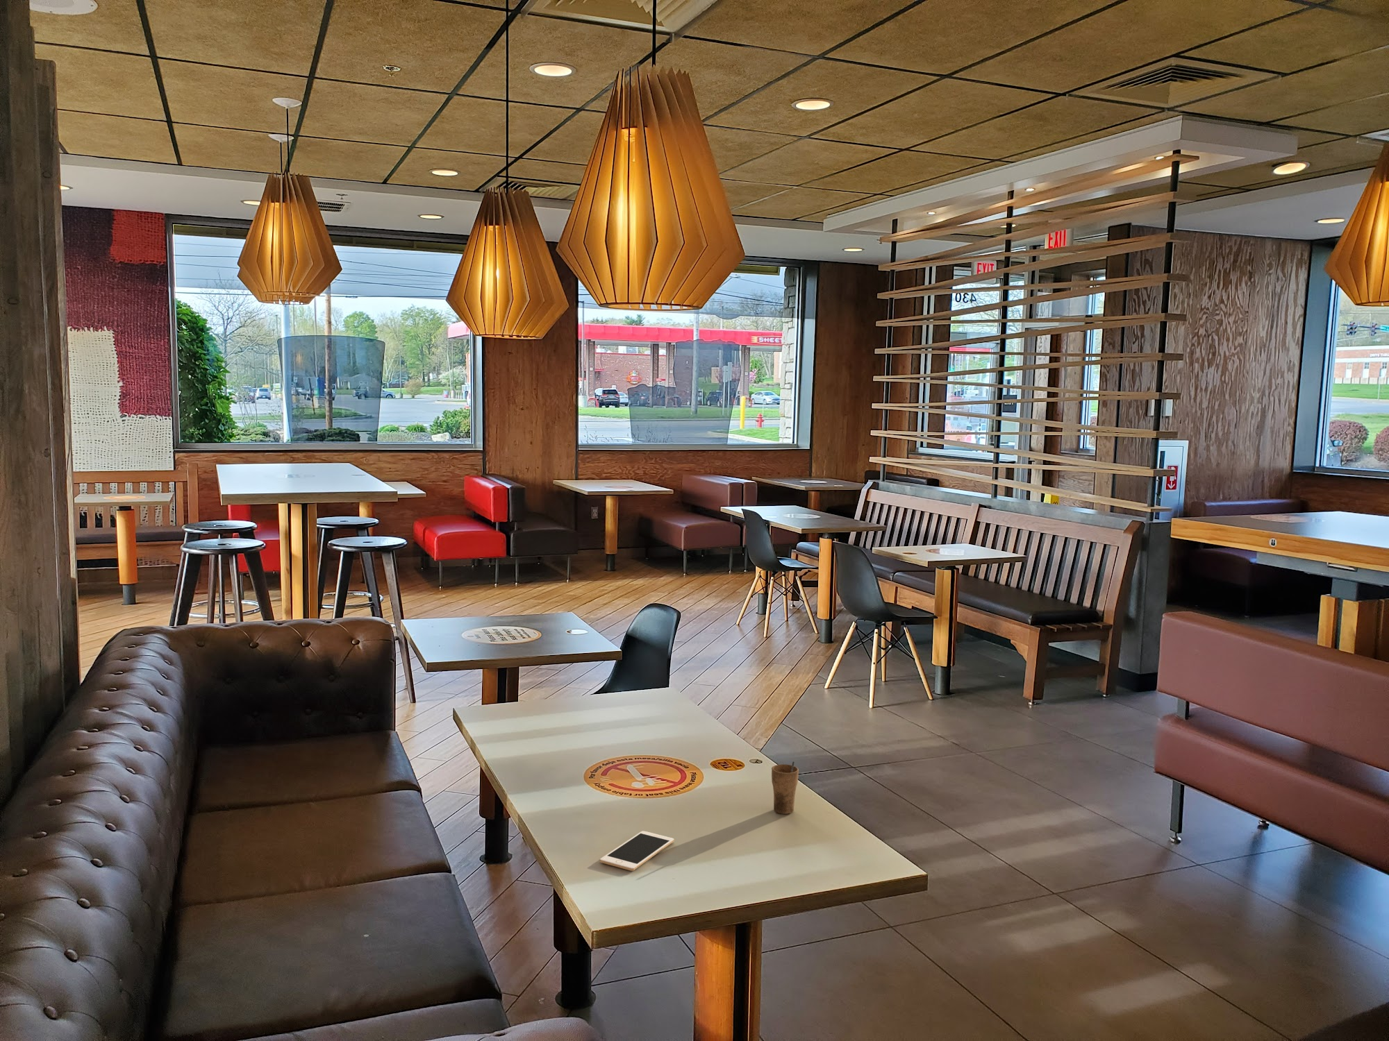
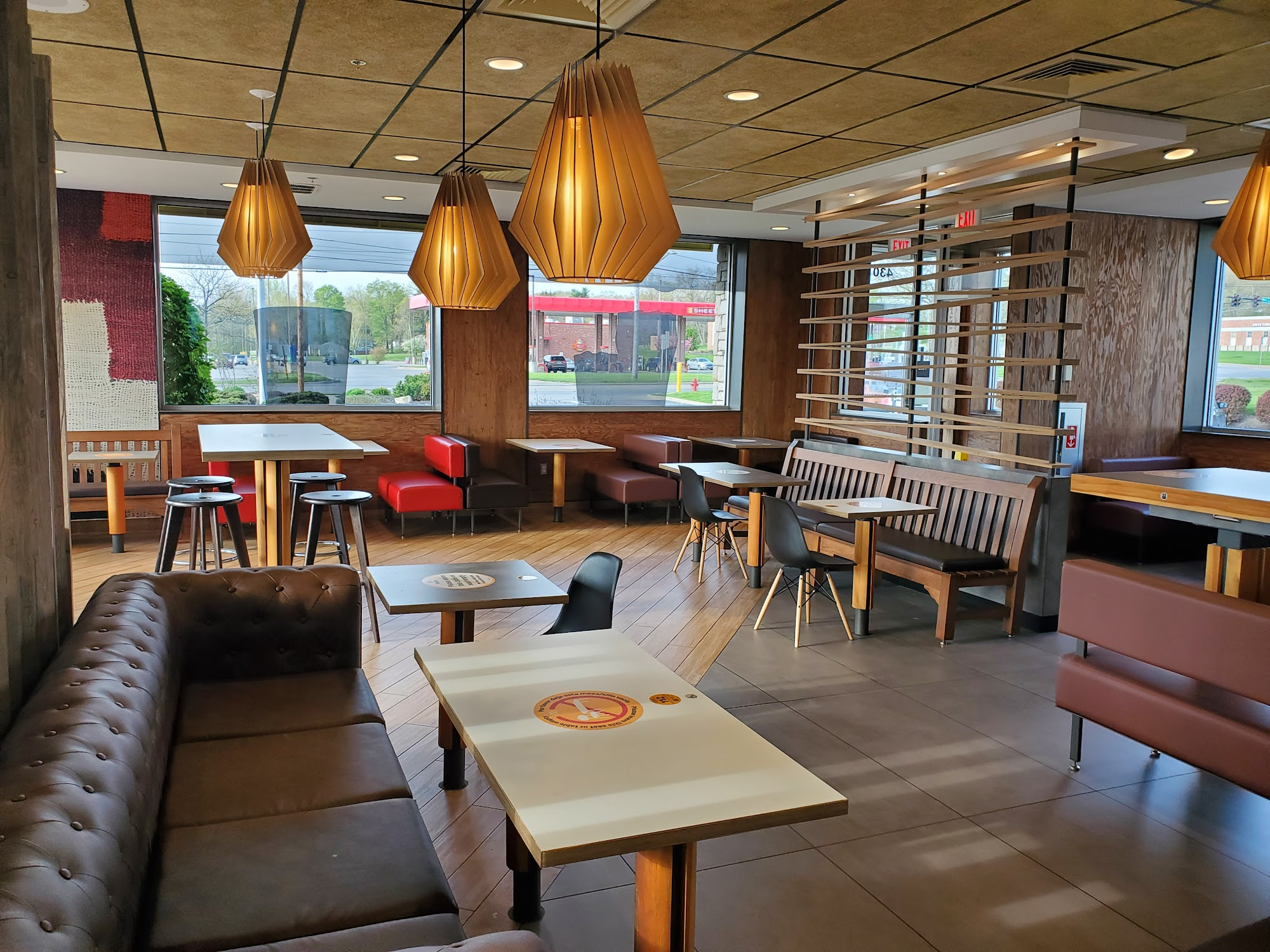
- cell phone (638, 850)
- cup (784, 784)
